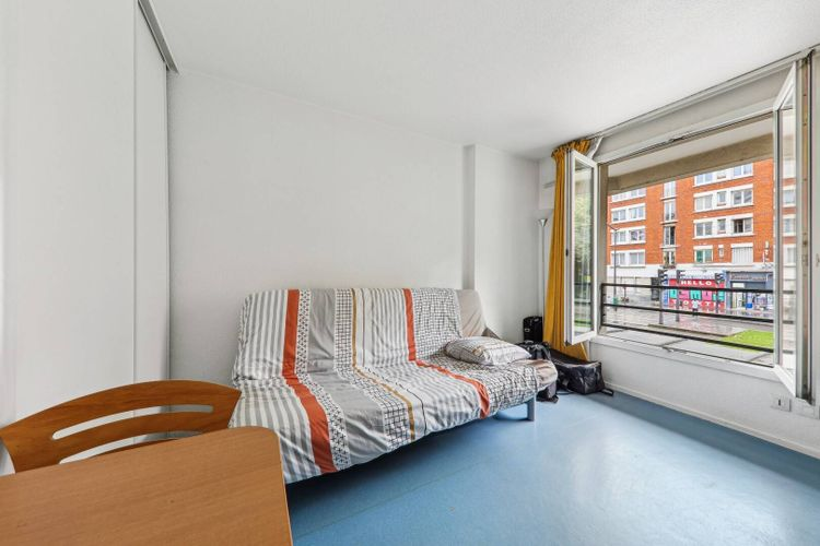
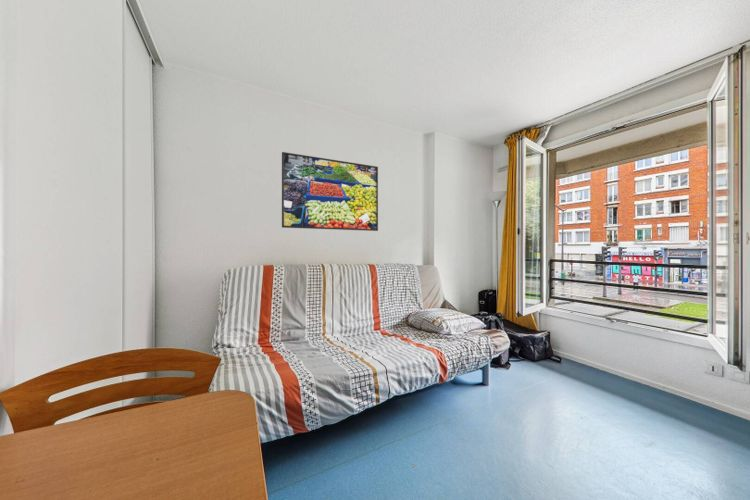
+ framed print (333, 194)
